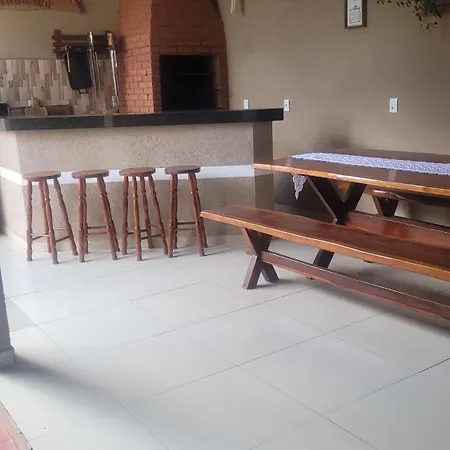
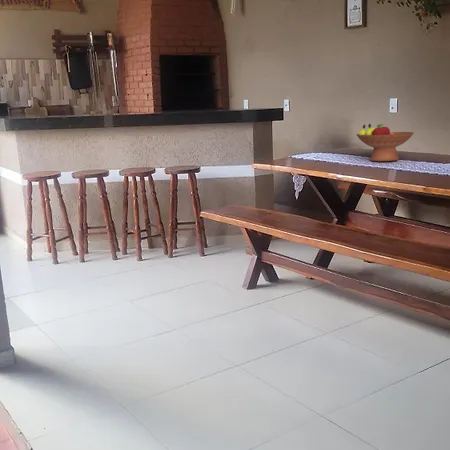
+ fruit bowl (384, 141)
